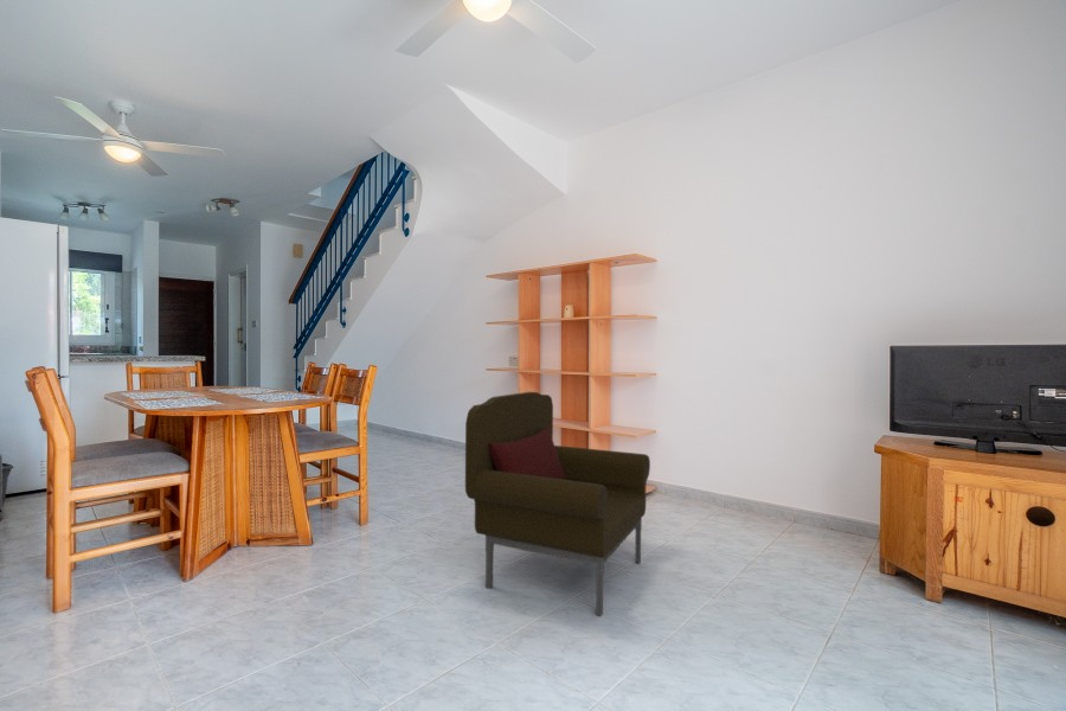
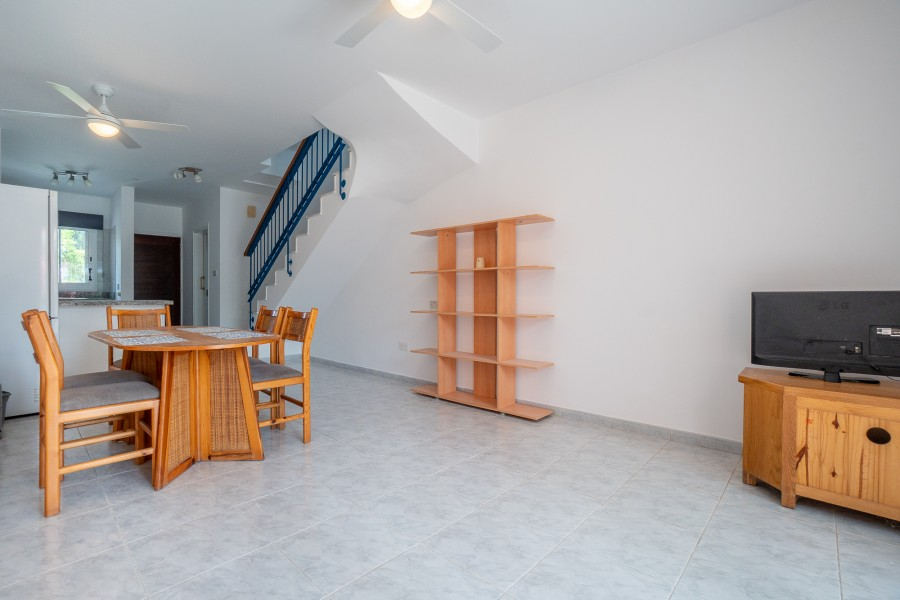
- armchair (566, 485)
